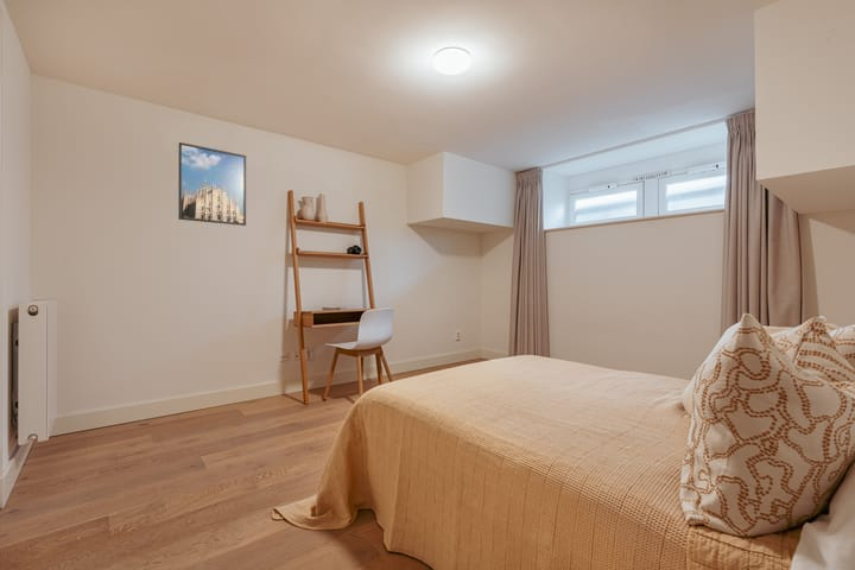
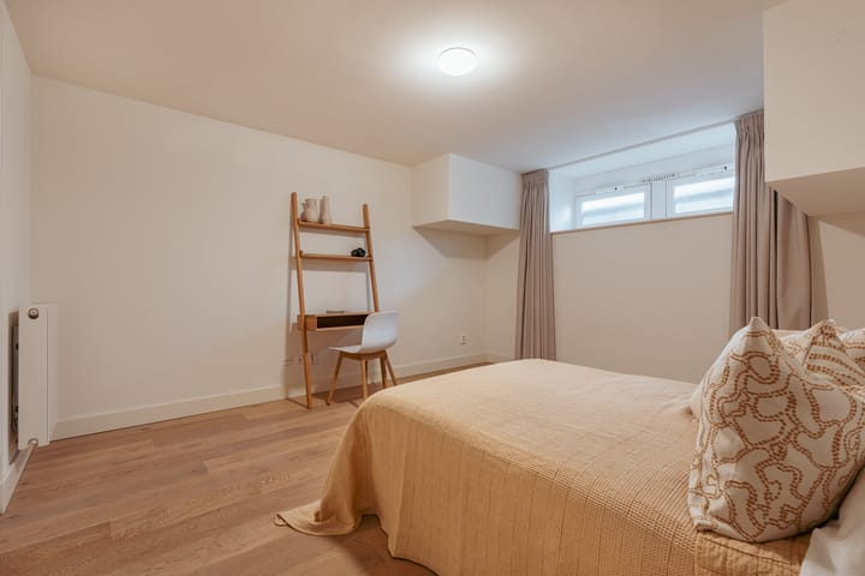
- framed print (214, 185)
